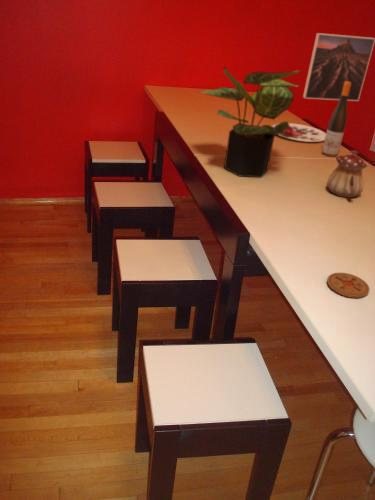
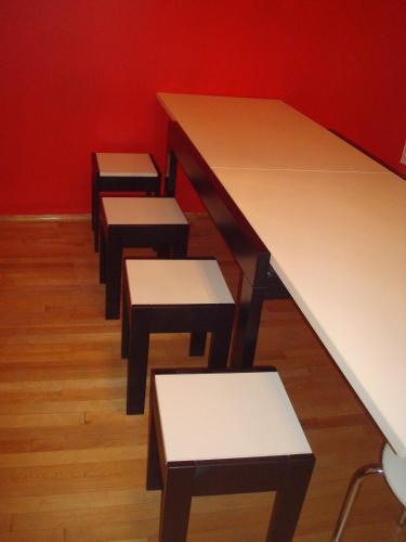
- wine bottle (338, 119)
- teapot (349, 172)
- potted plant (252, 117)
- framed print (338, 68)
- plate (299, 131)
- coaster (348, 284)
